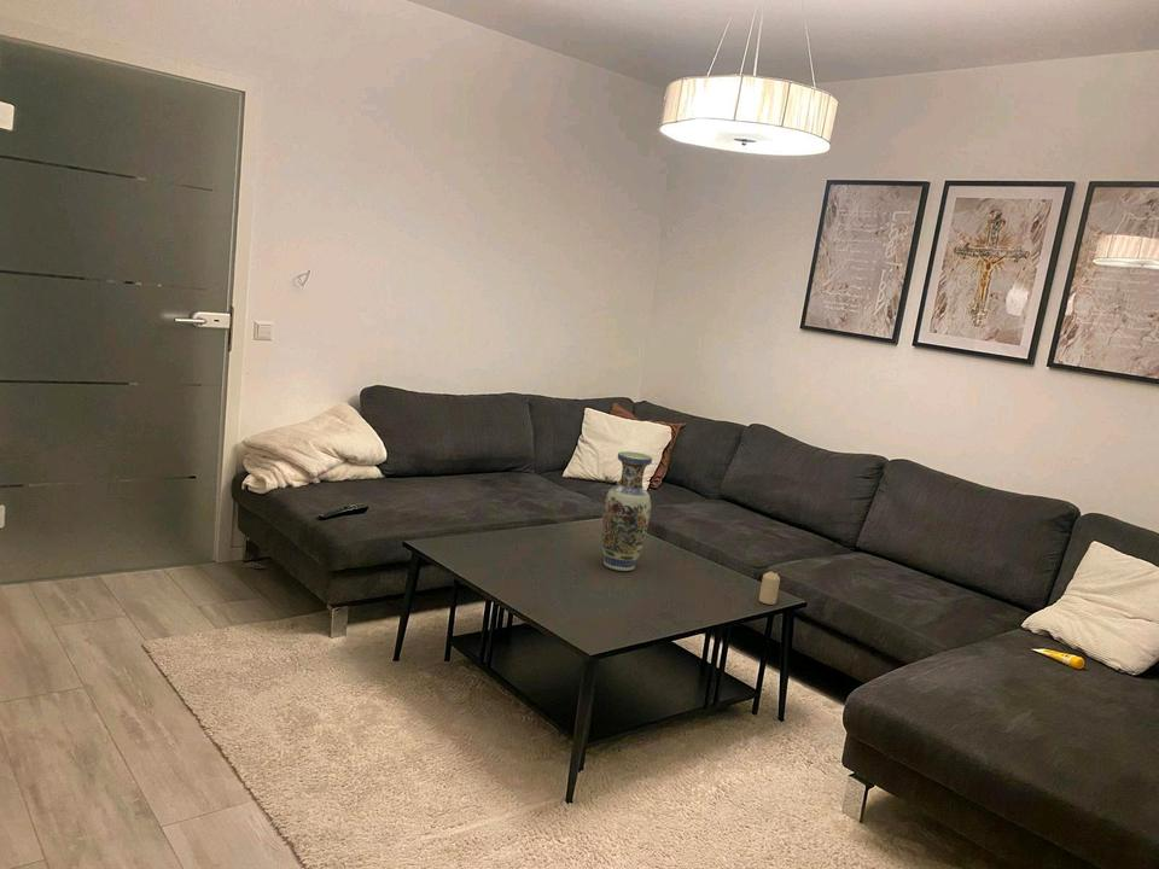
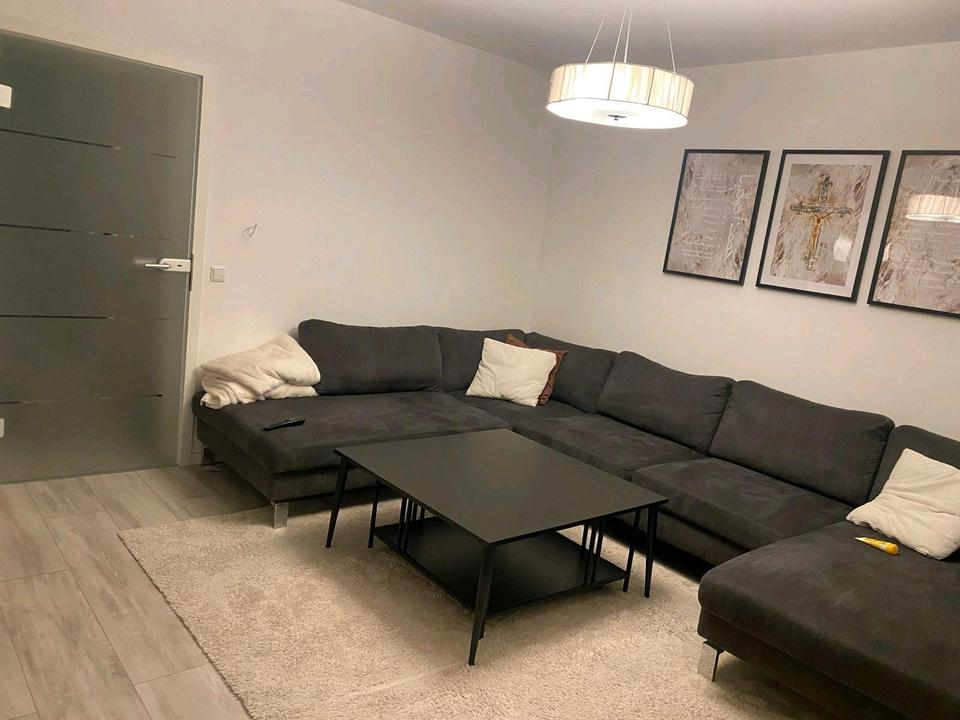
- vase (627, 511)
- candle (769, 587)
